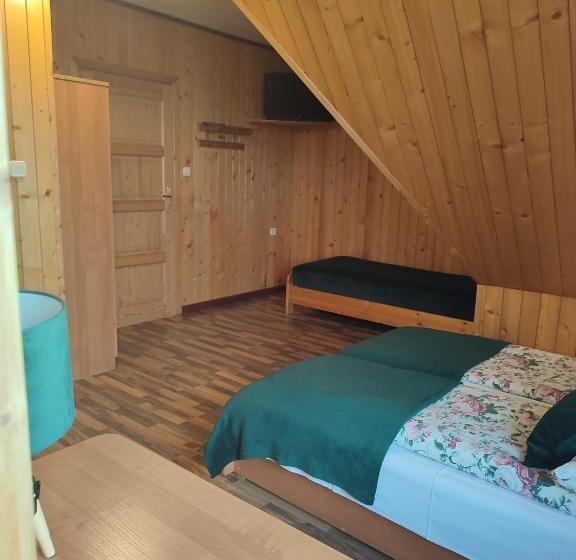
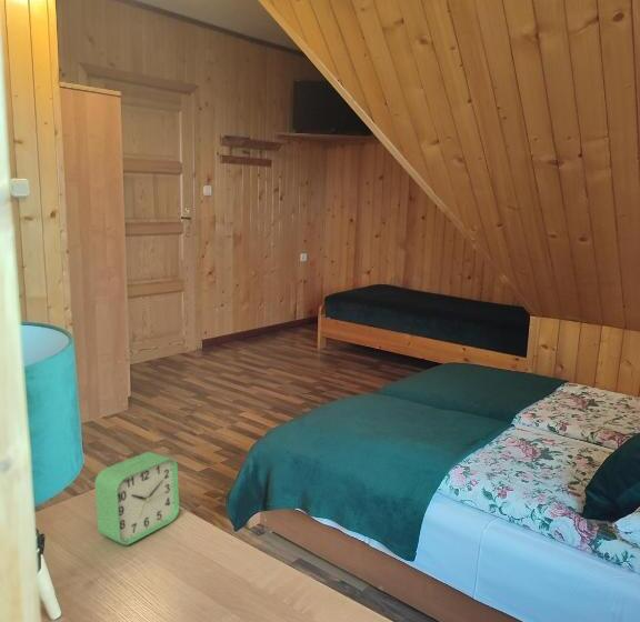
+ alarm clock (138, 495)
